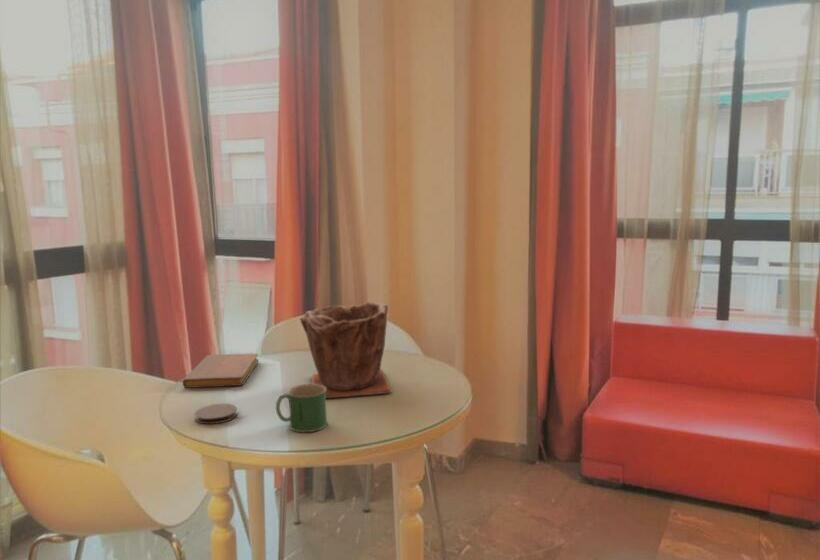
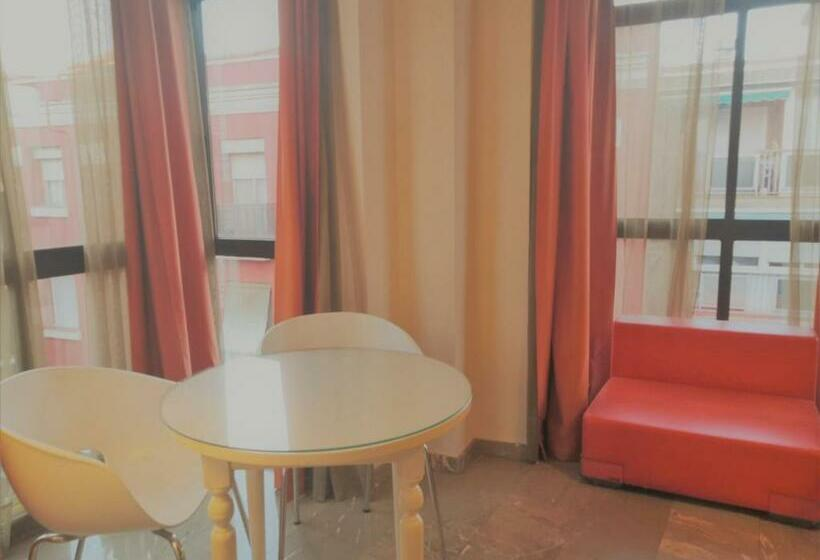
- mug (301, 407)
- notebook (223, 369)
- plant pot (347, 345)
- coaster (216, 413)
